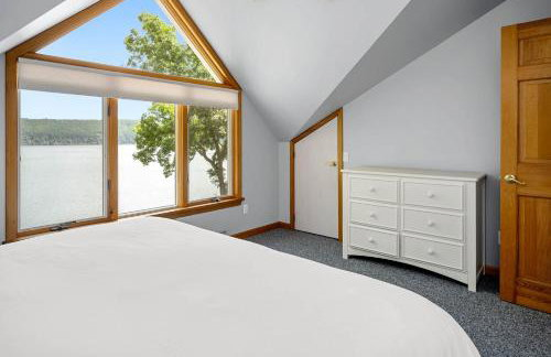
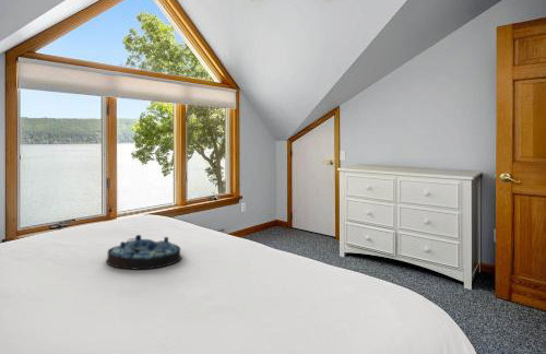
+ serving tray (144, 248)
